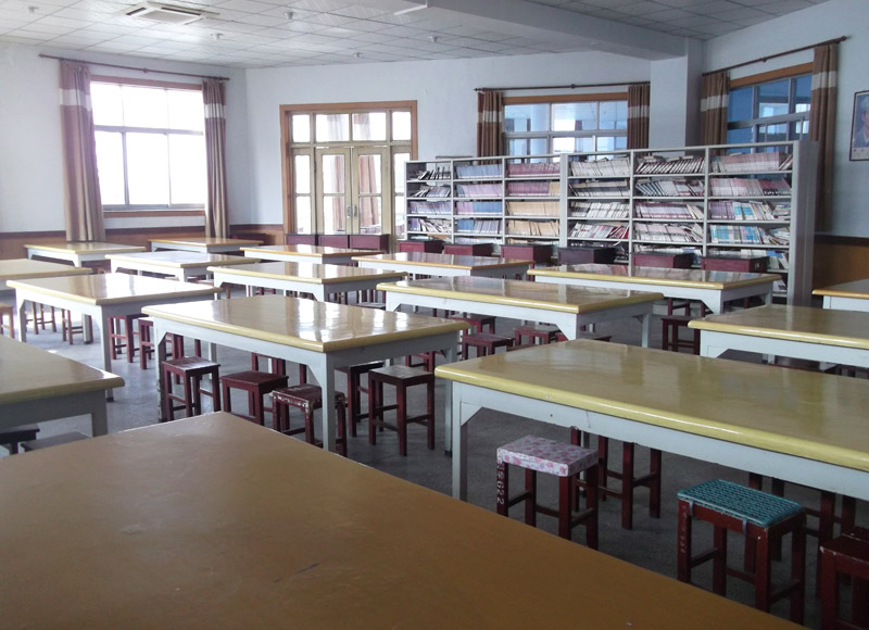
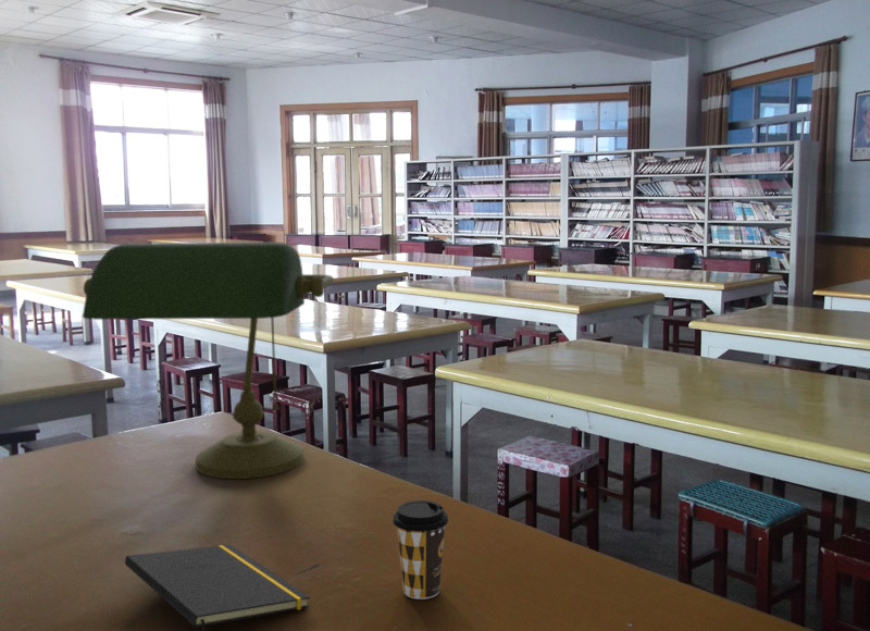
+ desk lamp (246, 364)
+ notepad (214, 580)
+ coffee cup (421, 549)
